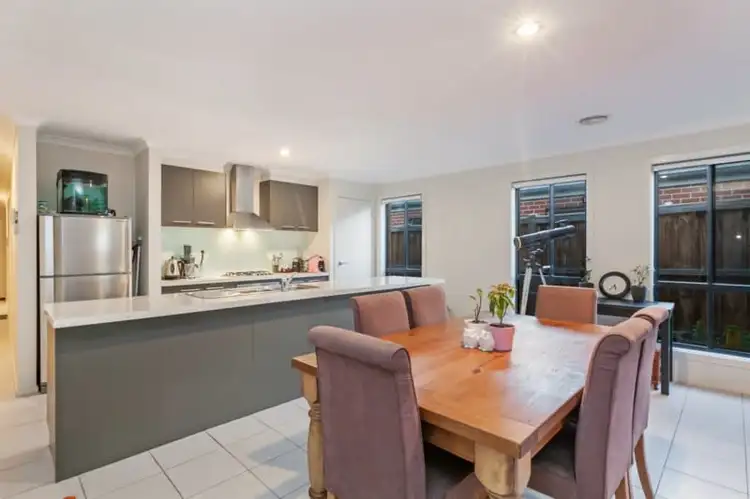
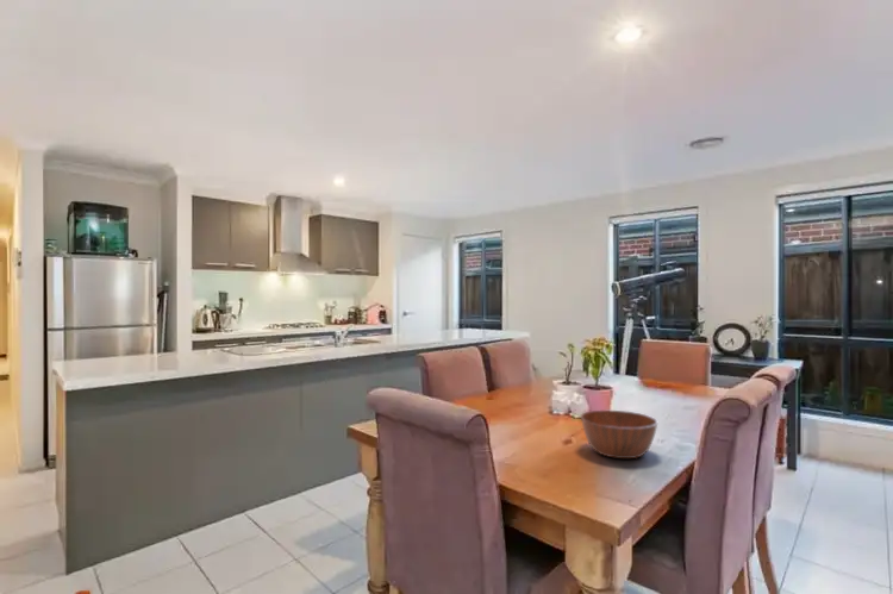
+ bowl (618, 434)
